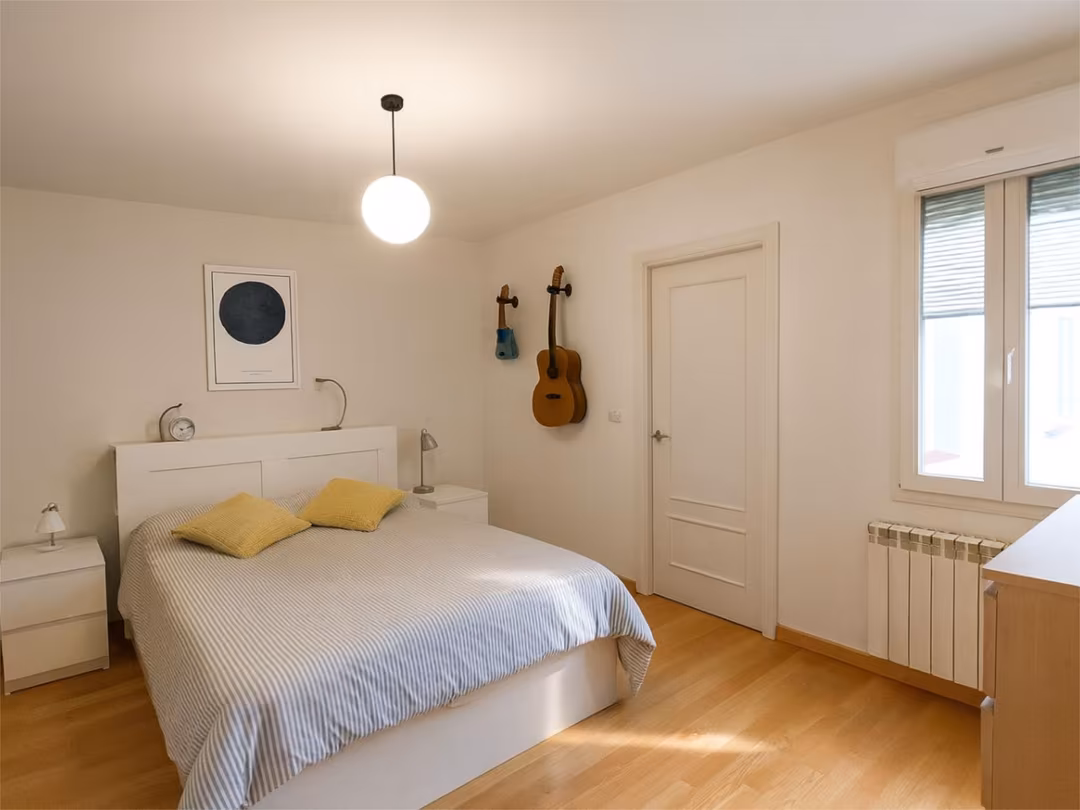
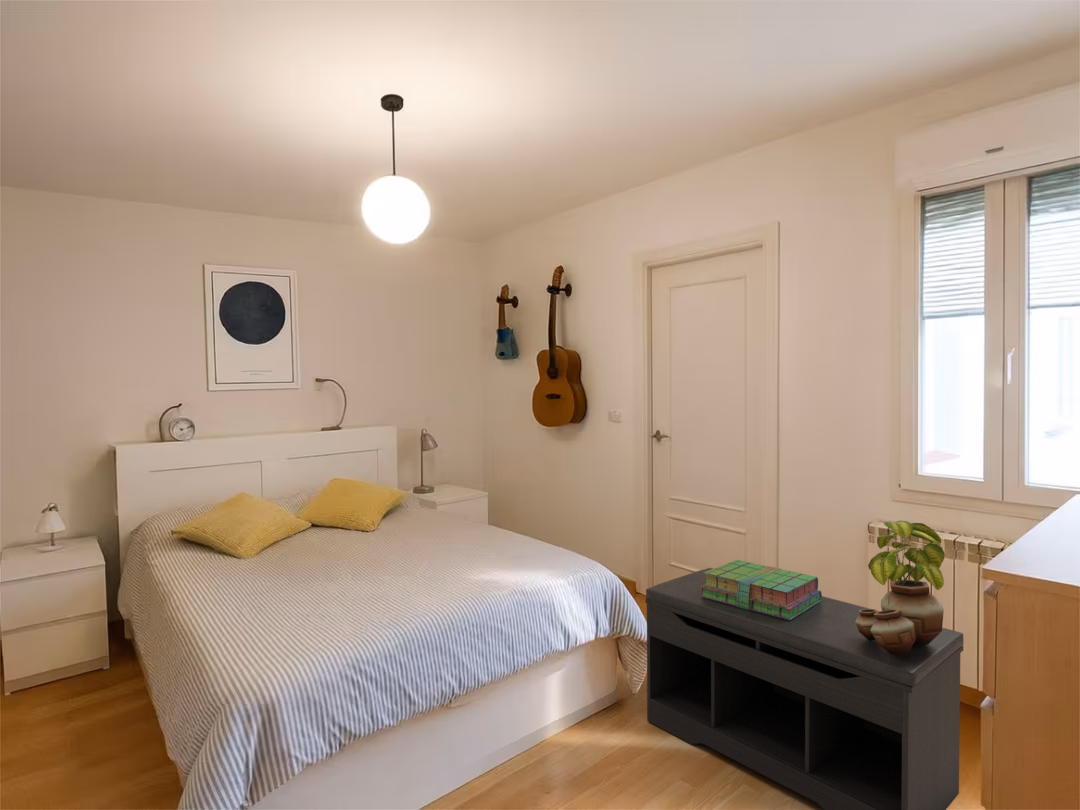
+ stack of books (760, 586)
+ bench (787, 680)
+ potted plant (900, 580)
